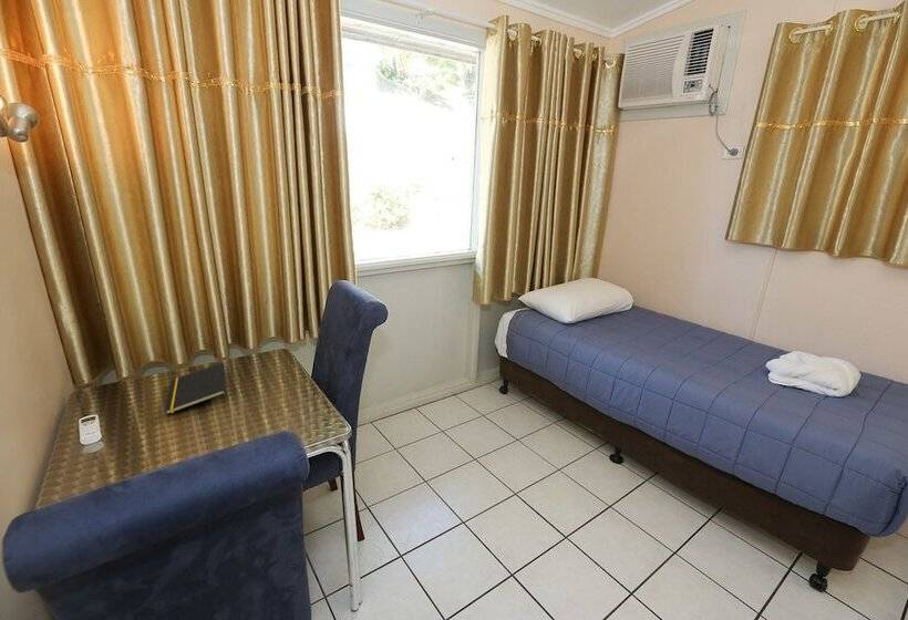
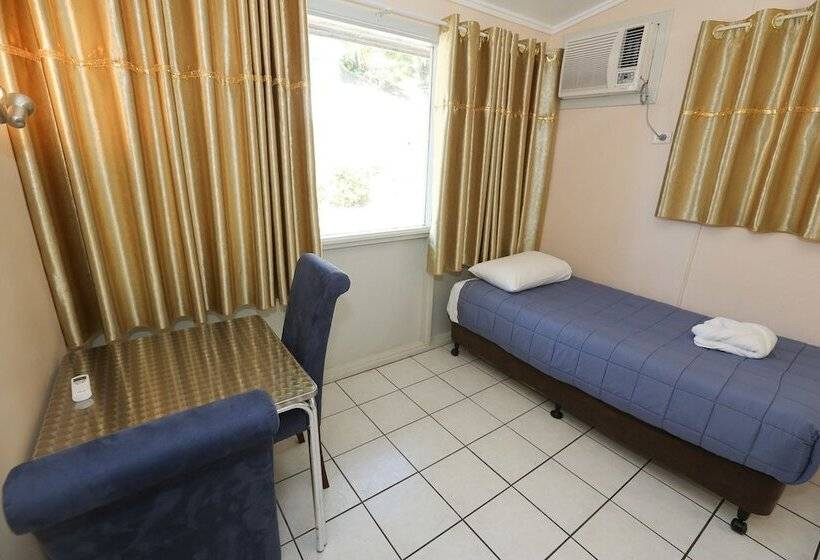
- notepad (197, 385)
